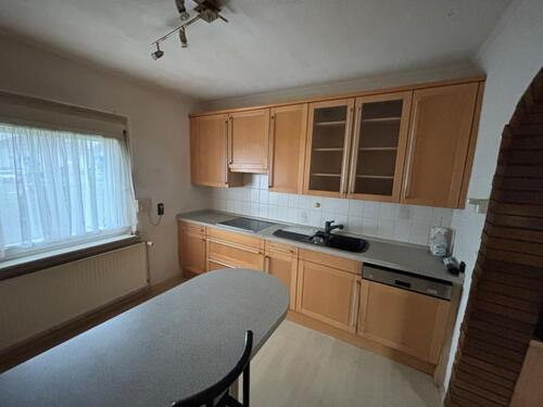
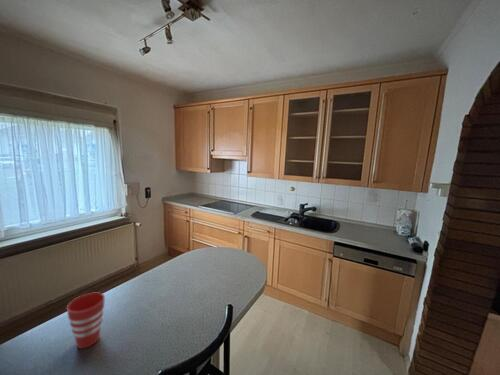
+ cup (87, 321)
